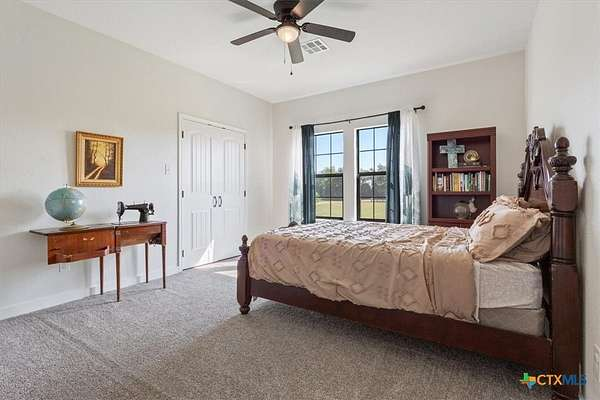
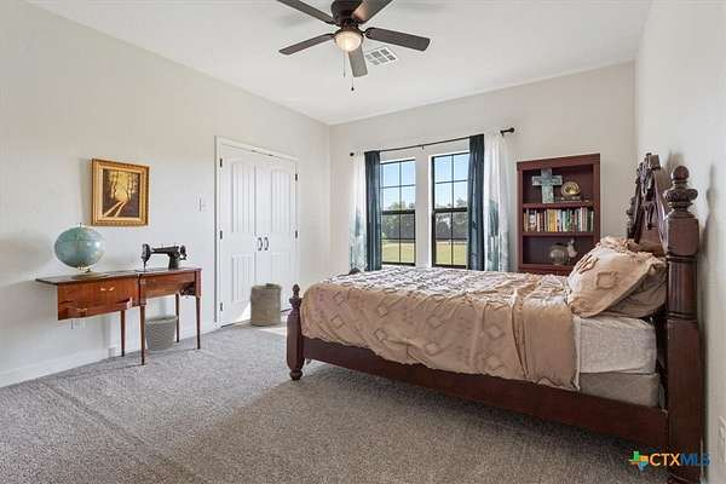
+ wastebasket (160, 334)
+ laundry hamper (264, 302)
